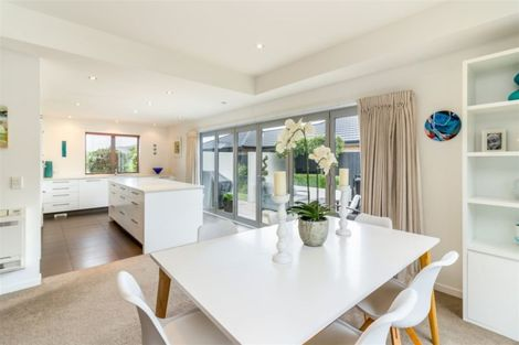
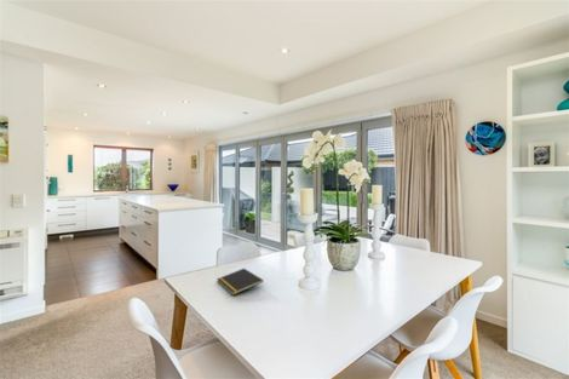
+ notepad (238, 280)
